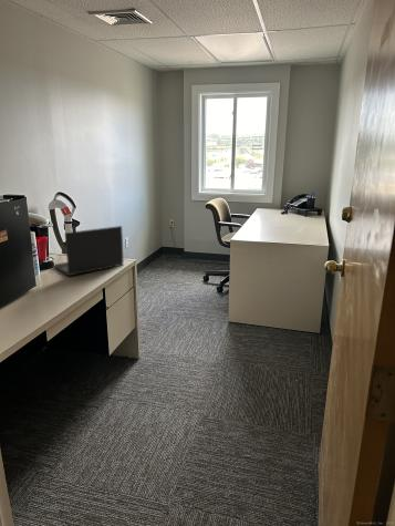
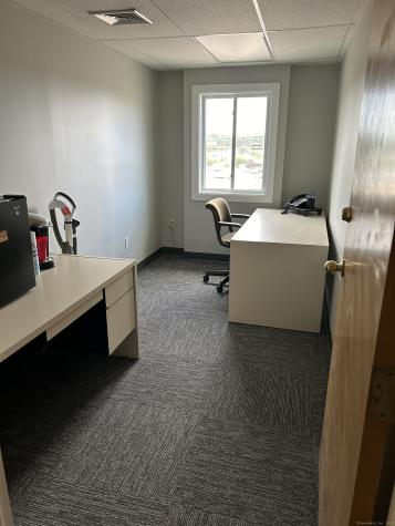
- laptop (87, 246)
